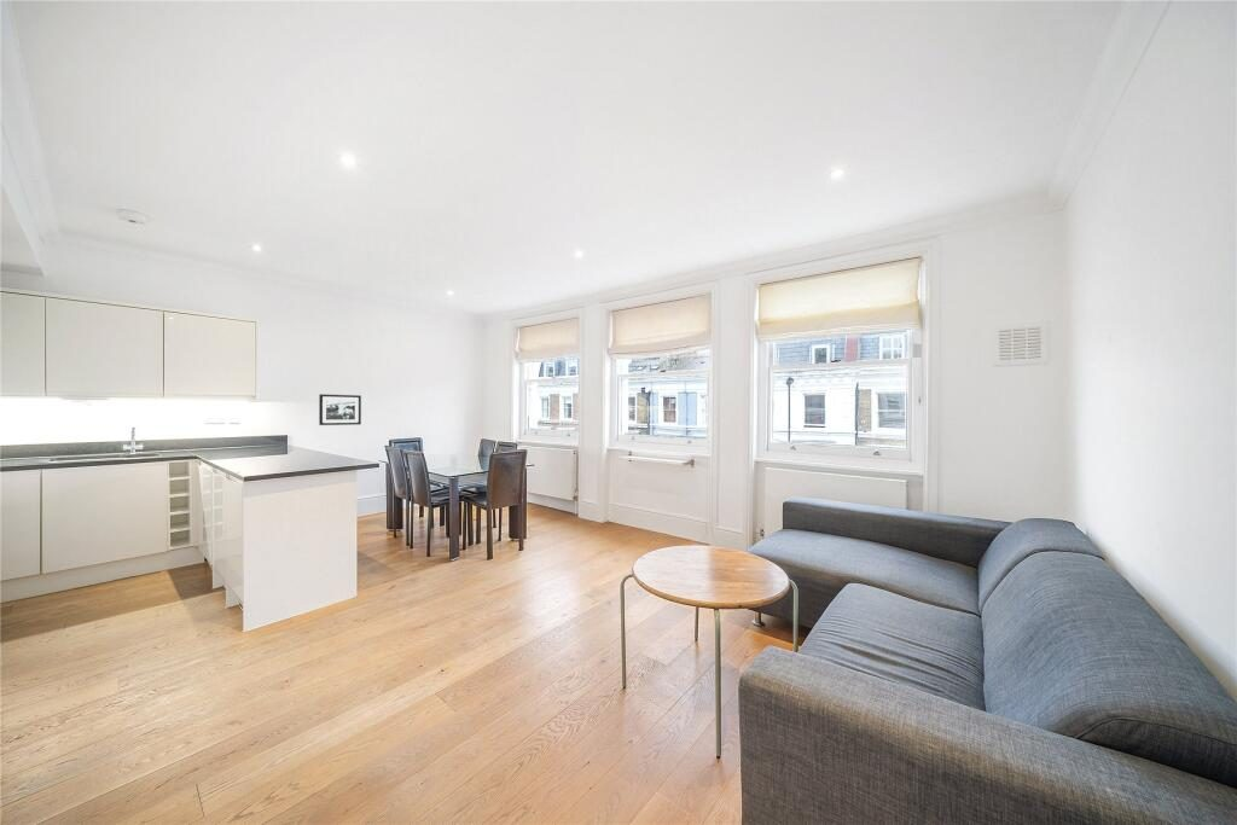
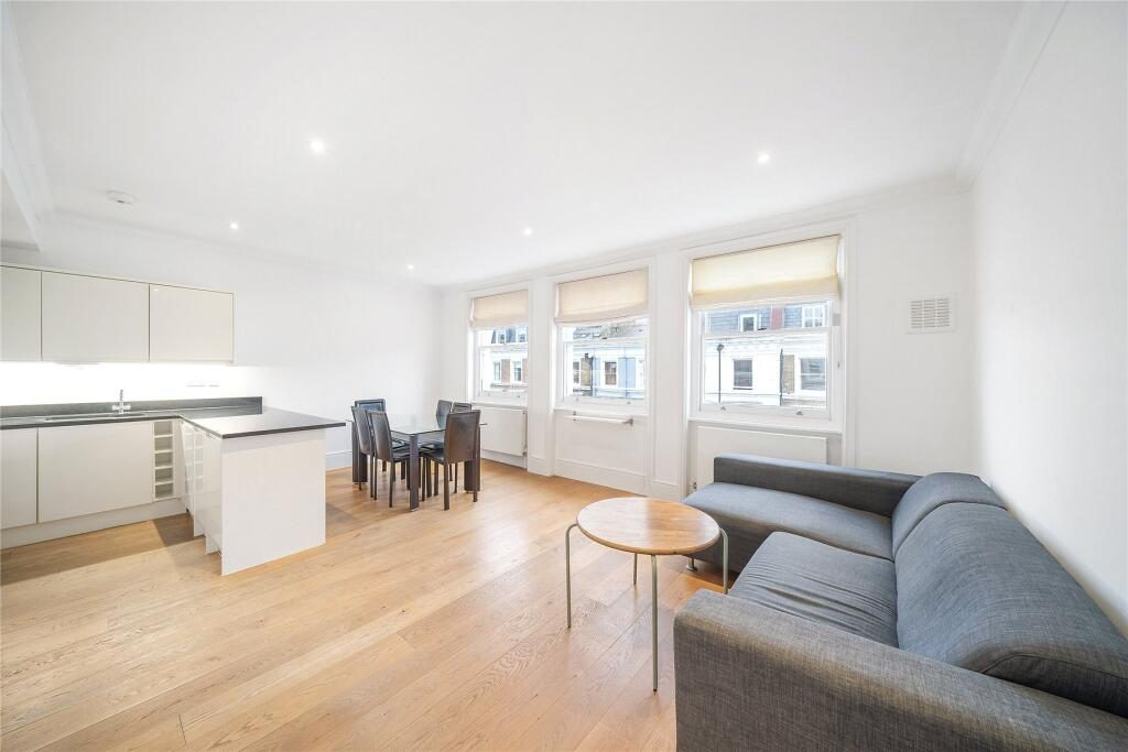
- picture frame (341, 409)
